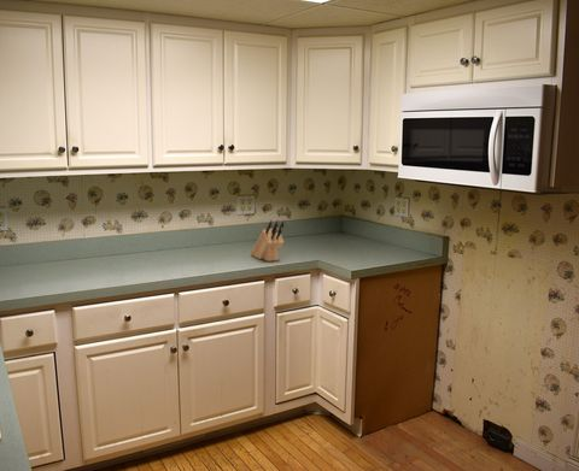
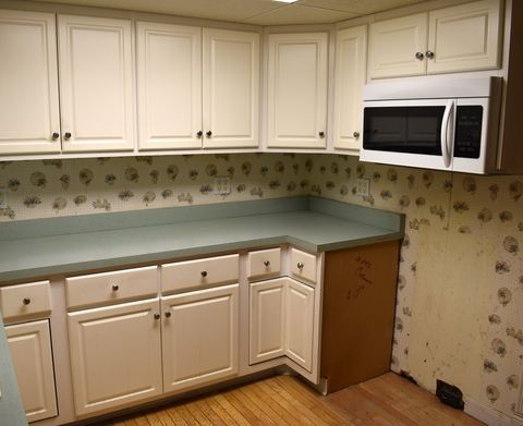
- knife block (268, 237)
